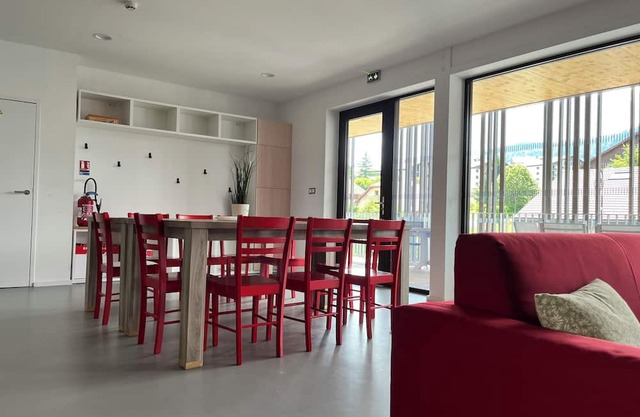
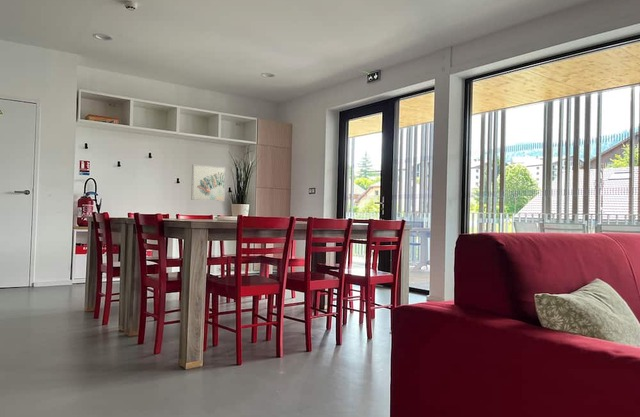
+ wall art (208, 183)
